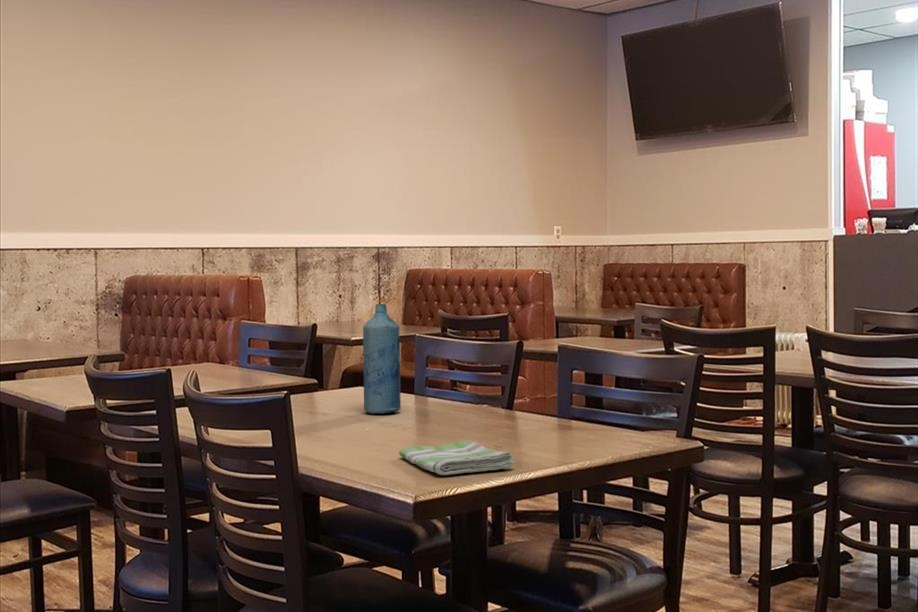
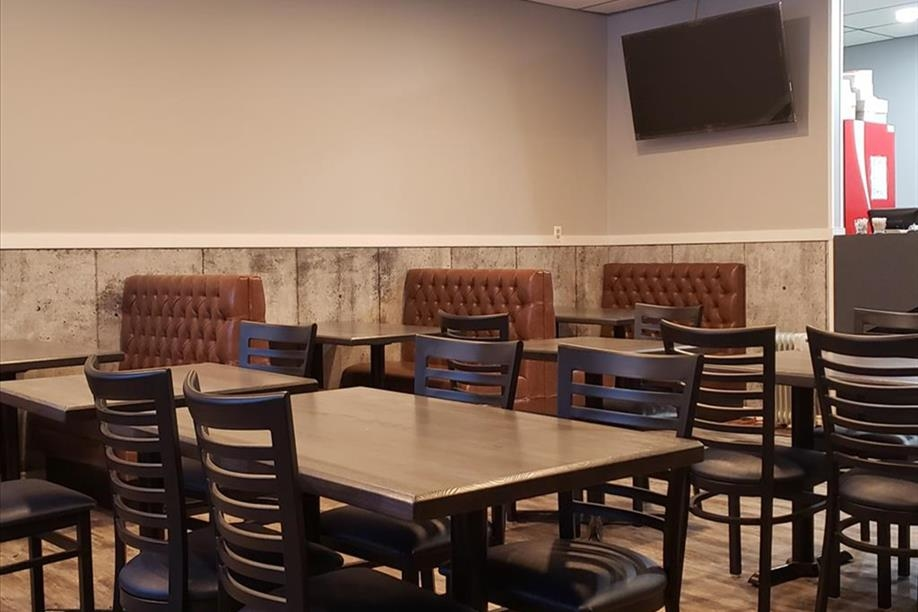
- bottle (381, 358)
- dish towel (454, 454)
